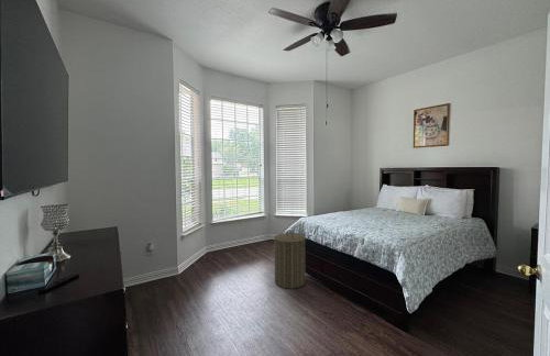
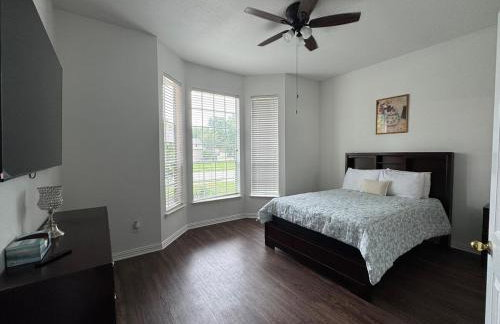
- laundry hamper (289, 255)
